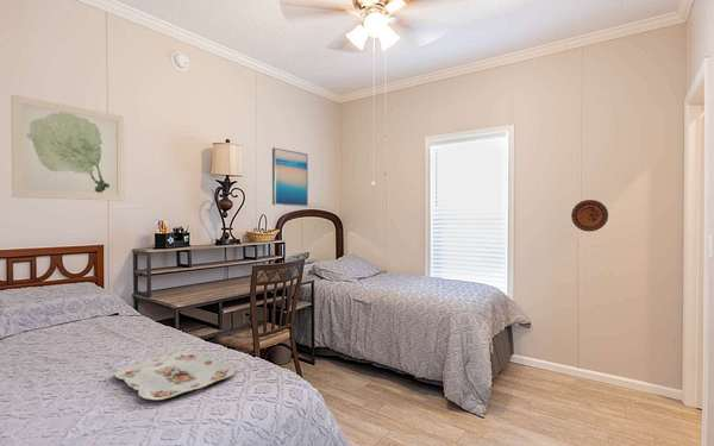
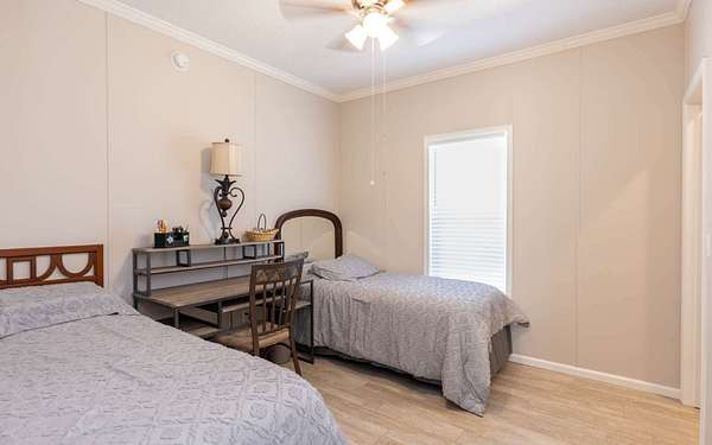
- decorative plate (589, 215)
- wall art (290, 178)
- serving tray (175, 372)
- wall art (73, 152)
